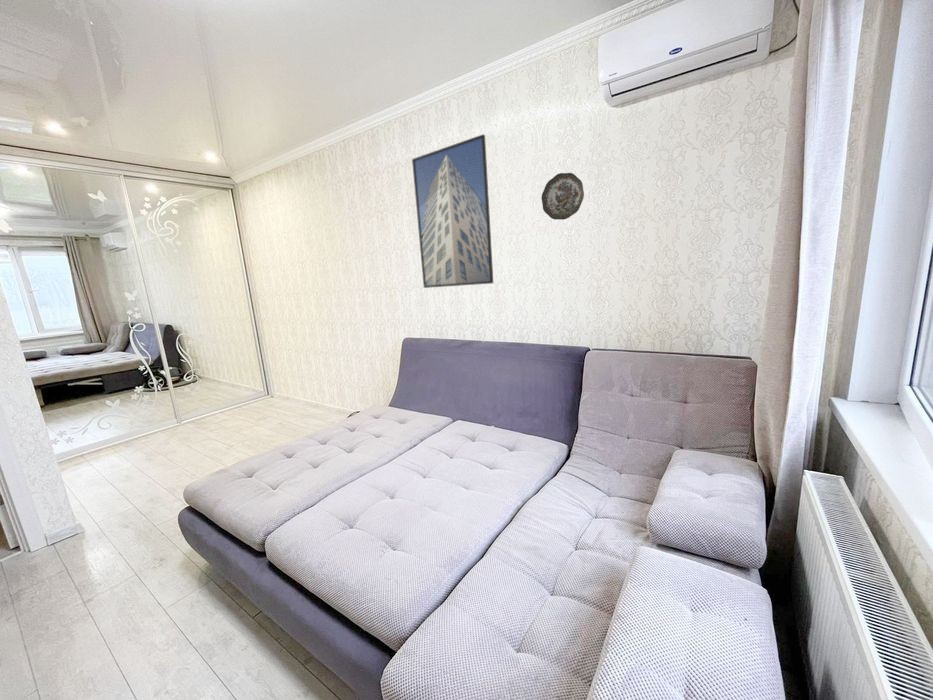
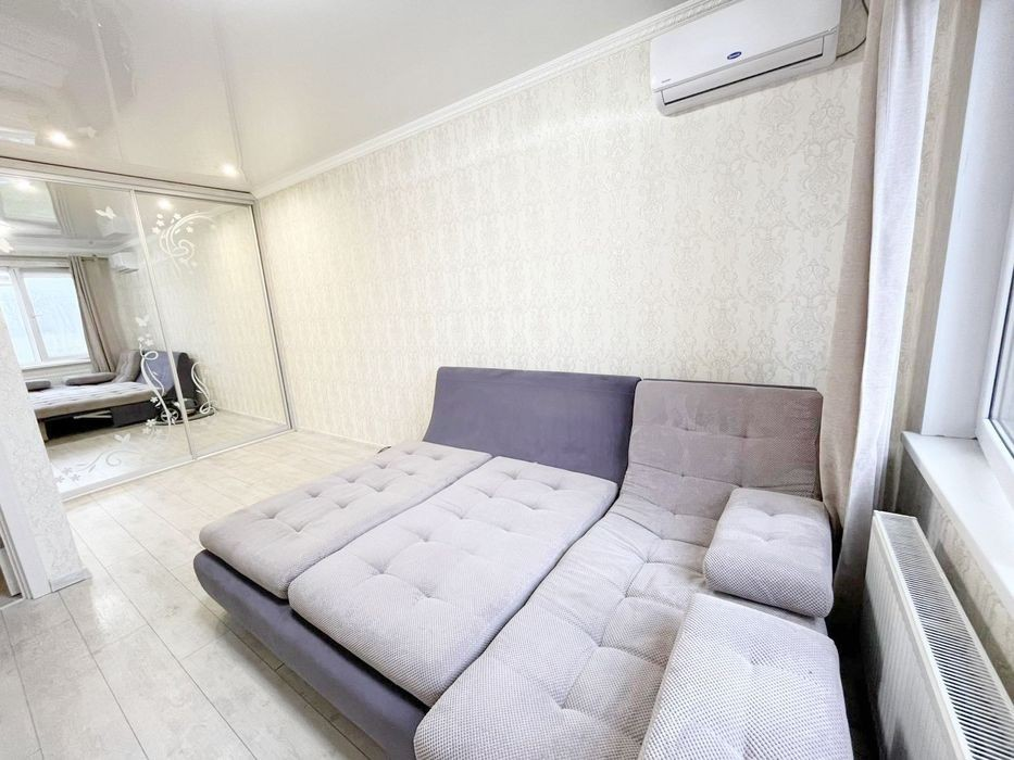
- decorative plate (562, 196)
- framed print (451, 219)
